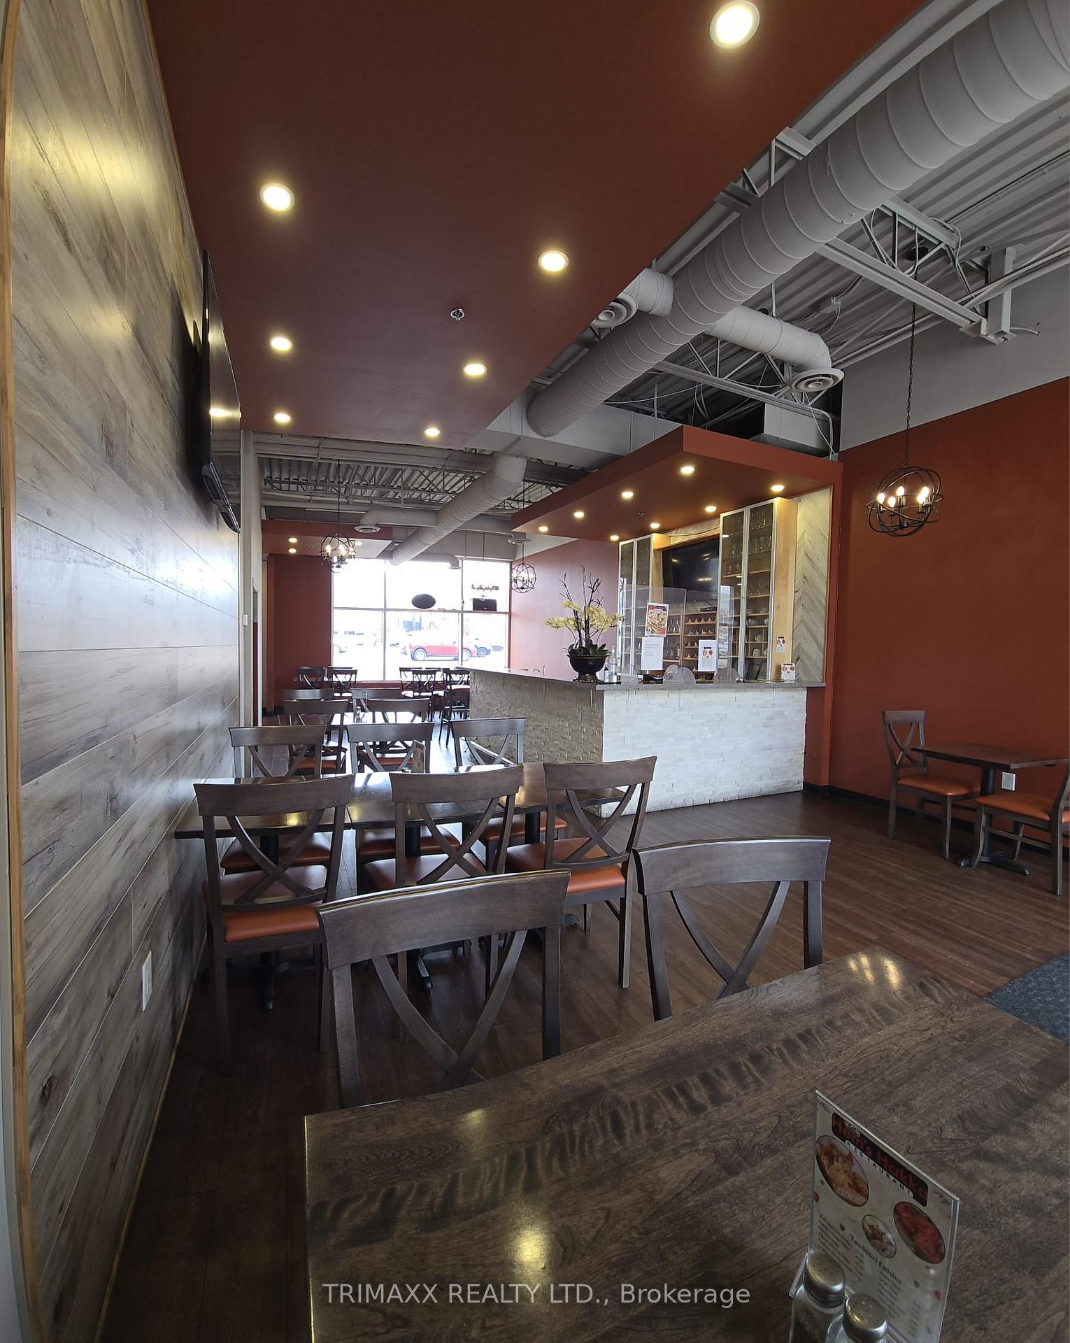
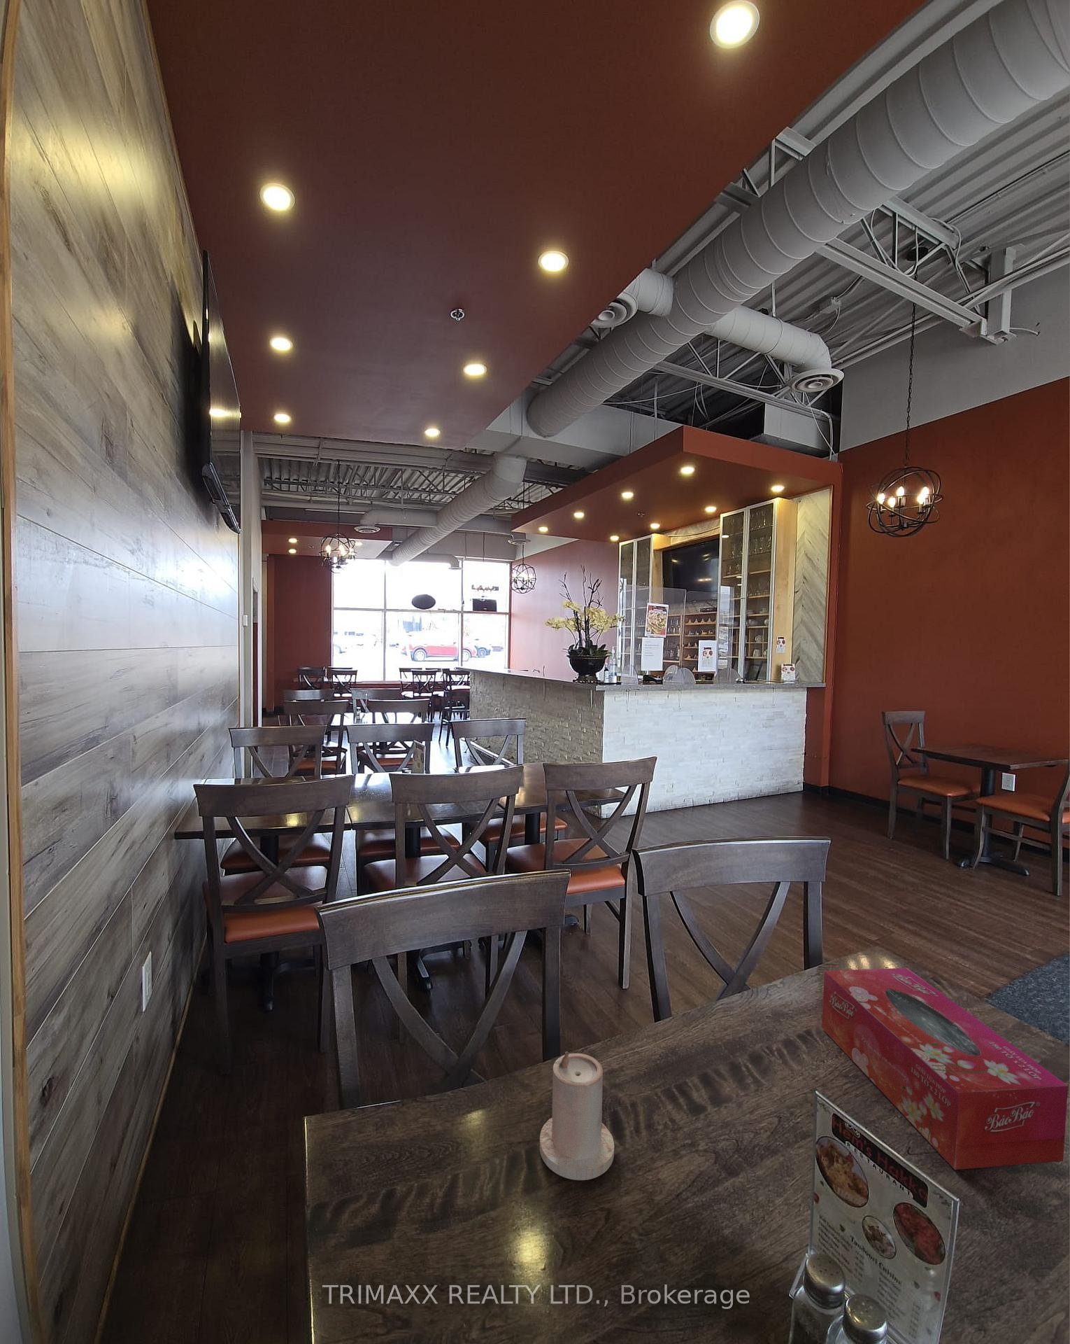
+ tissue box (927, 1052)
+ candle (578, 1103)
